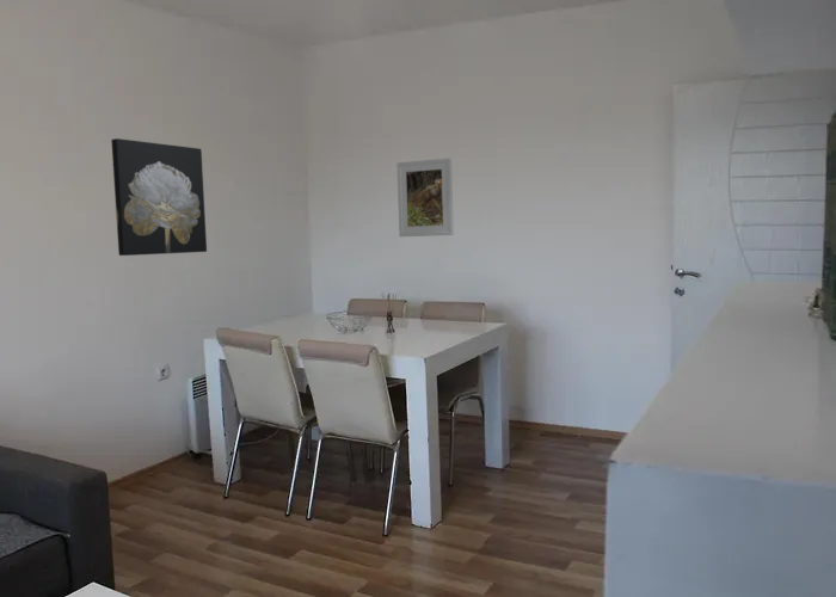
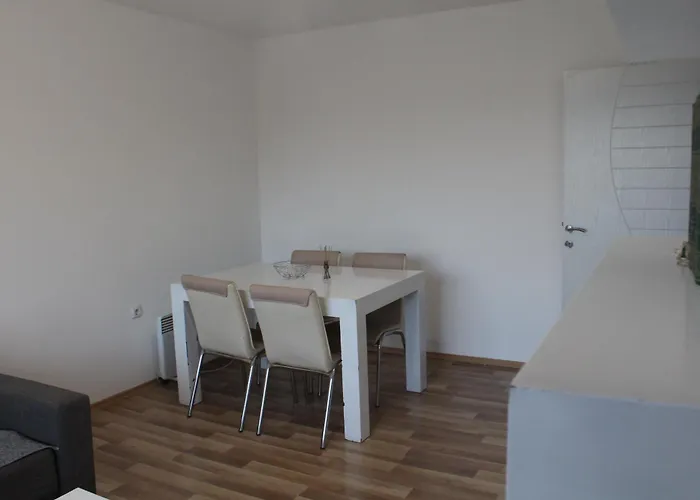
- wall art (161, 198)
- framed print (424, 198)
